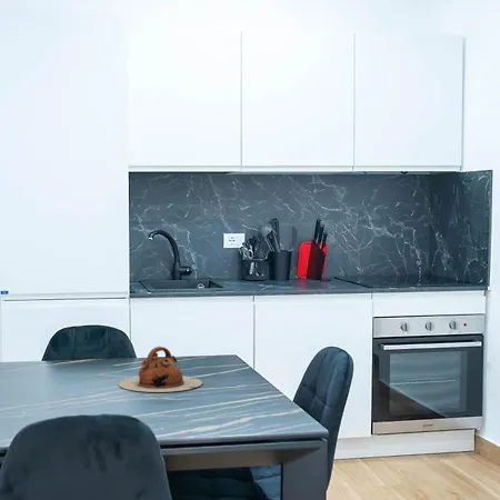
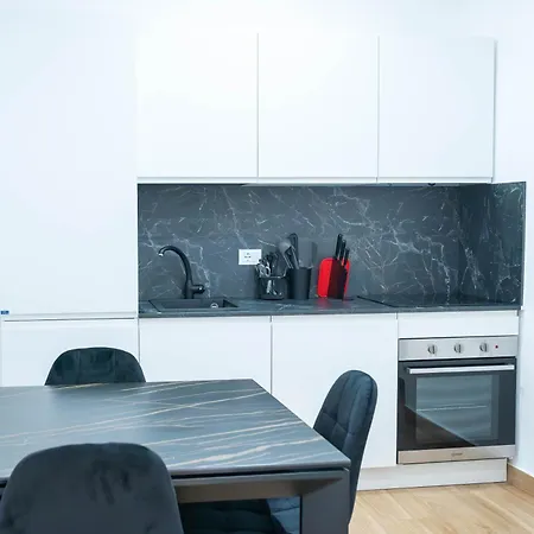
- teapot (160, 364)
